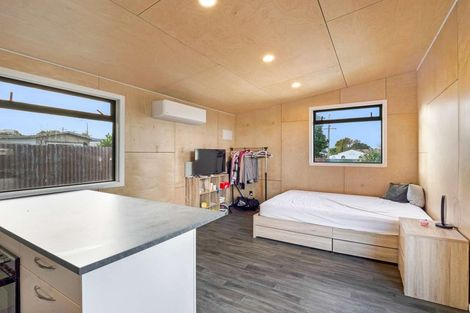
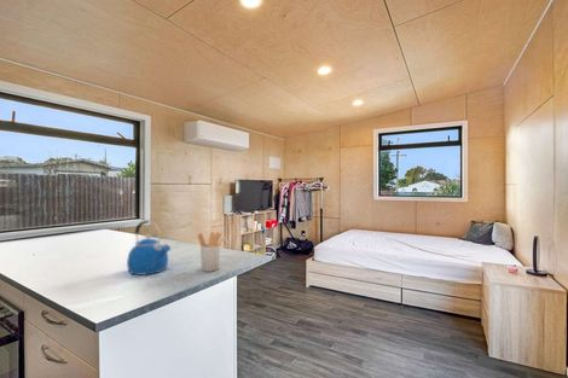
+ utensil holder (211, 250)
+ kettle (151, 245)
